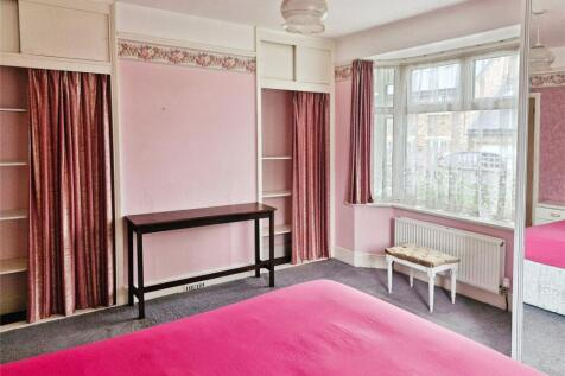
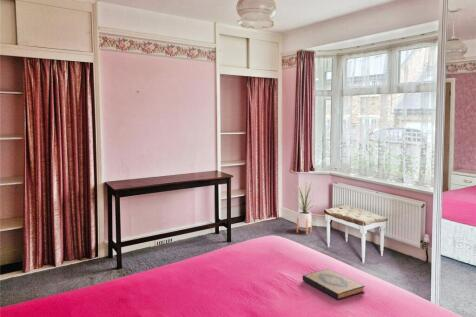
+ house plant (303, 206)
+ hardback book (332, 283)
